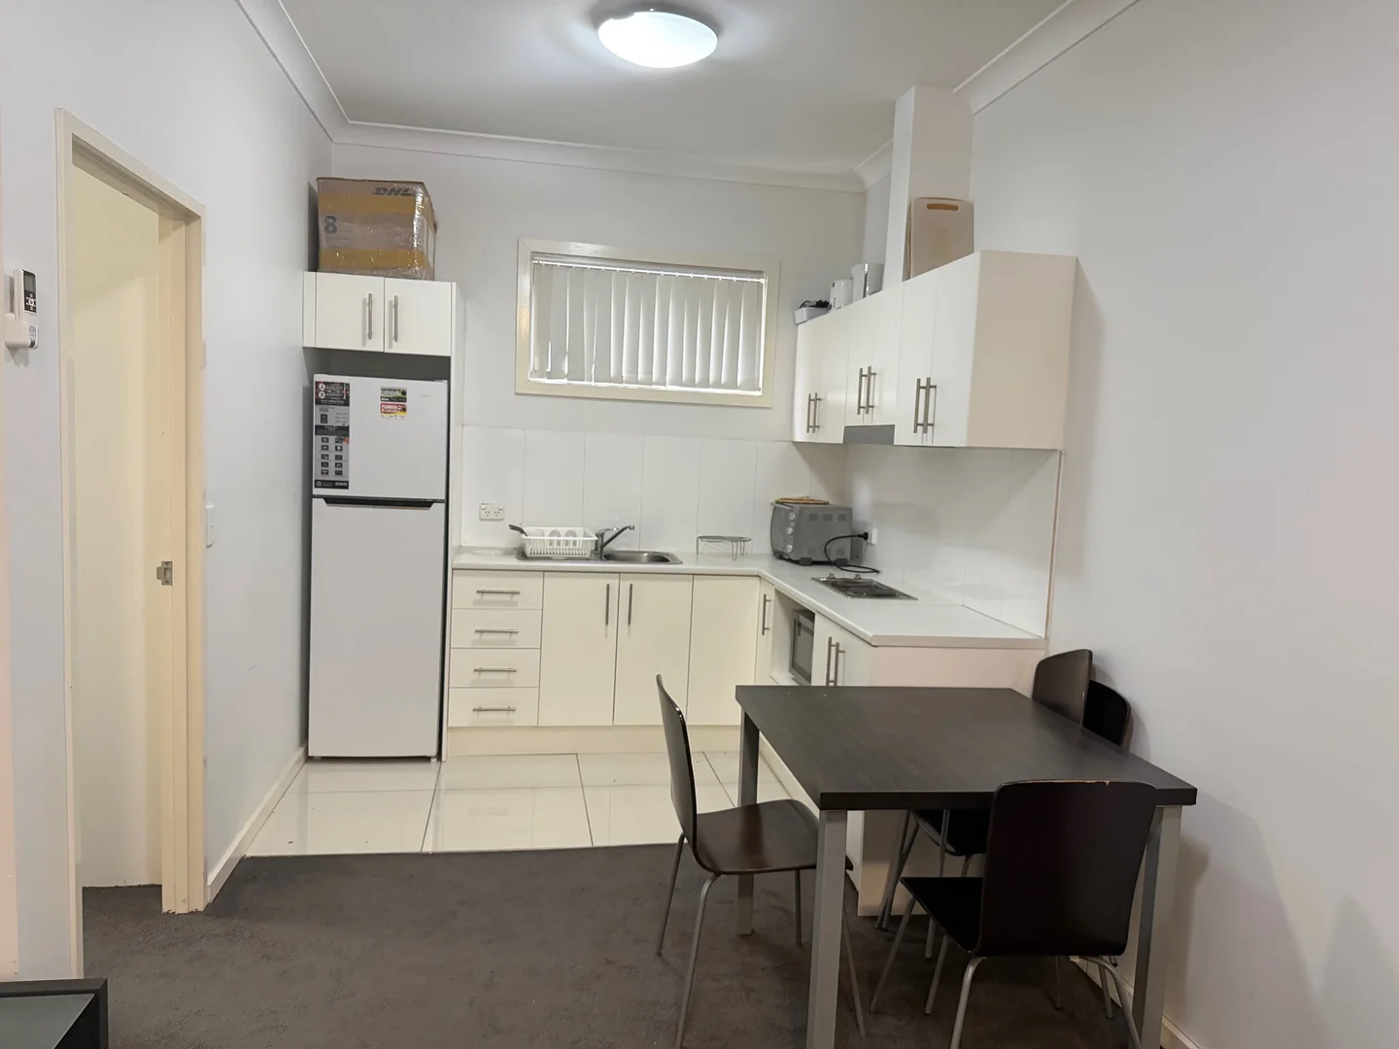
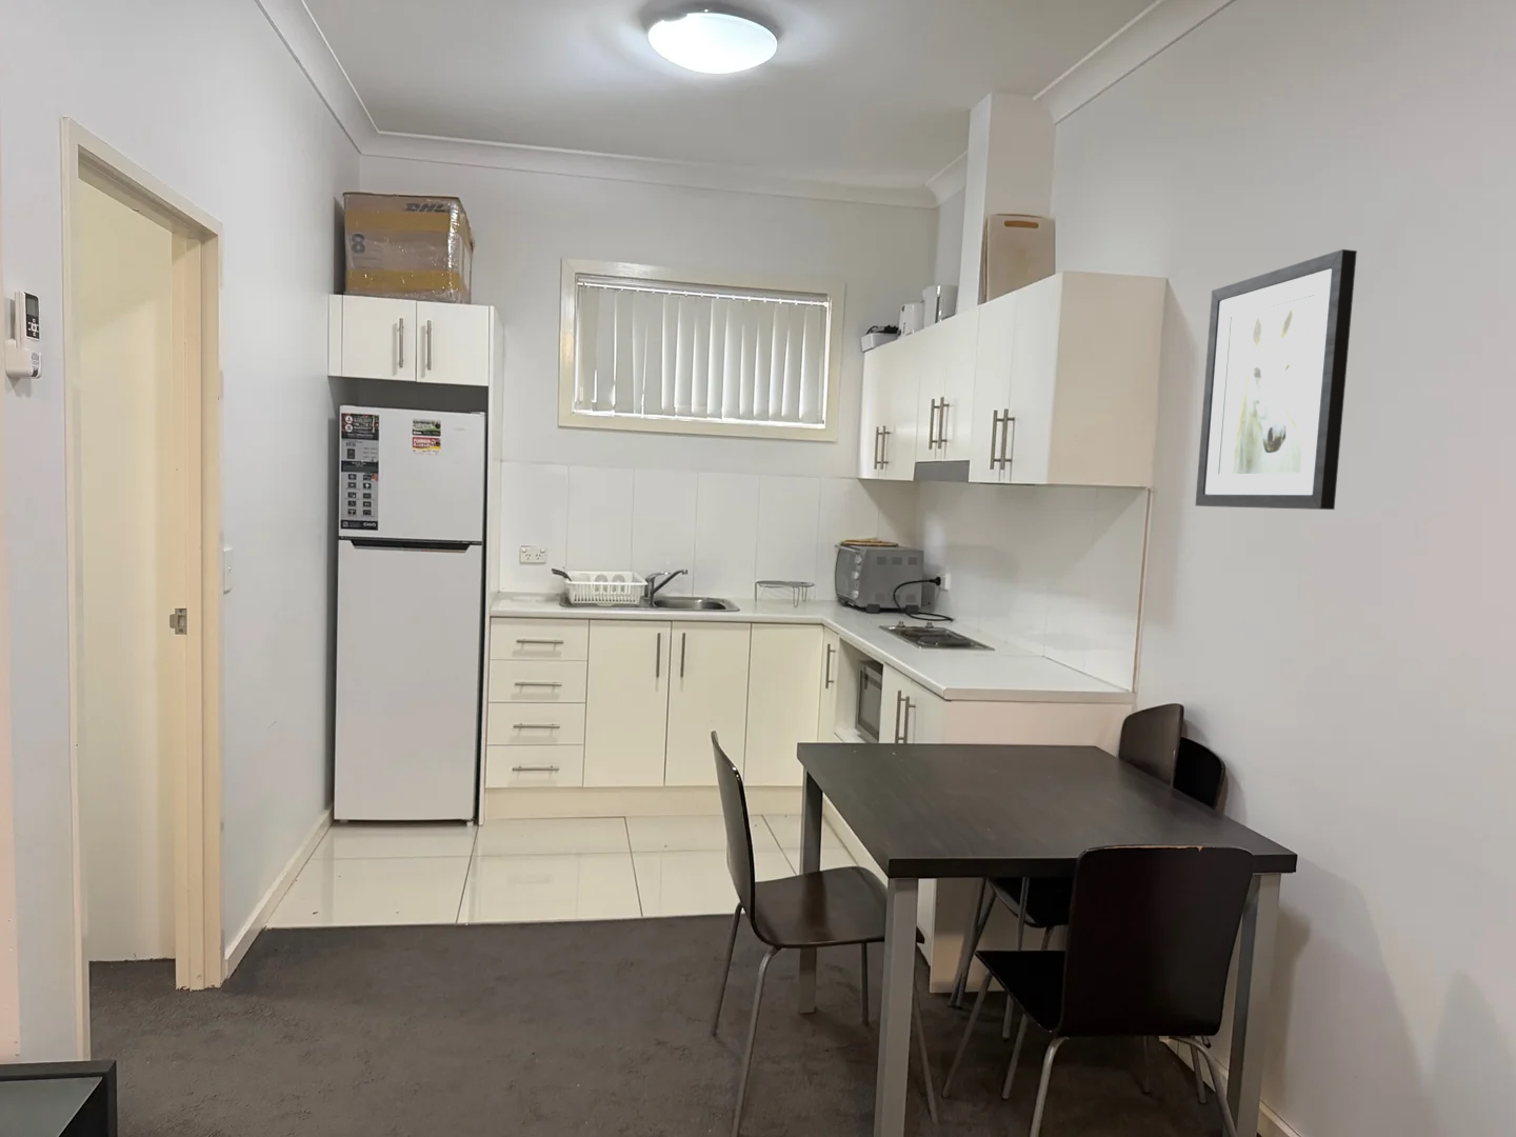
+ wall art (1268, 391)
